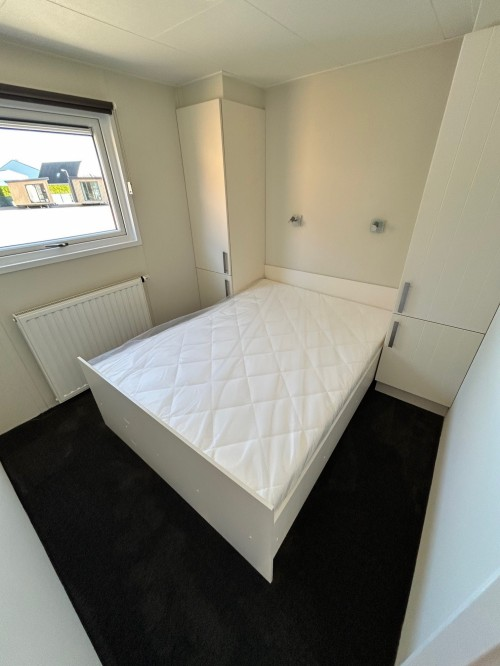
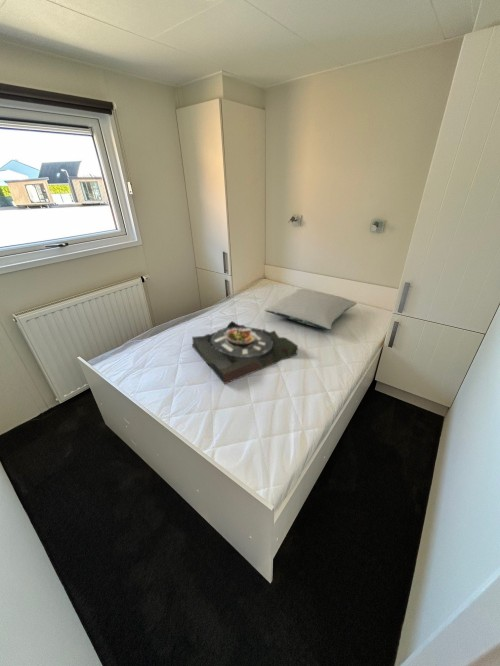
+ serving tray (242, 339)
+ pillow (311, 306)
